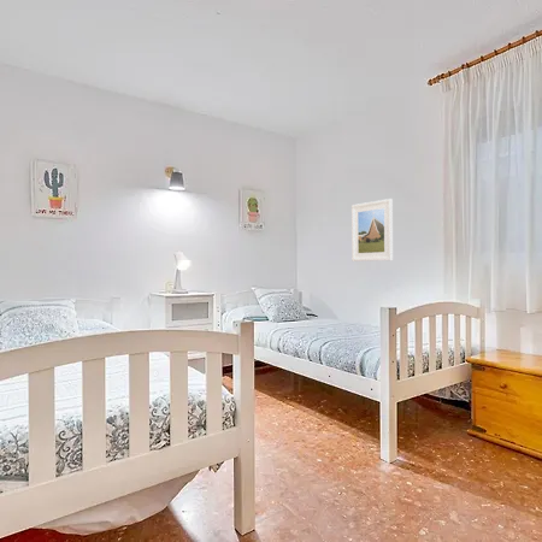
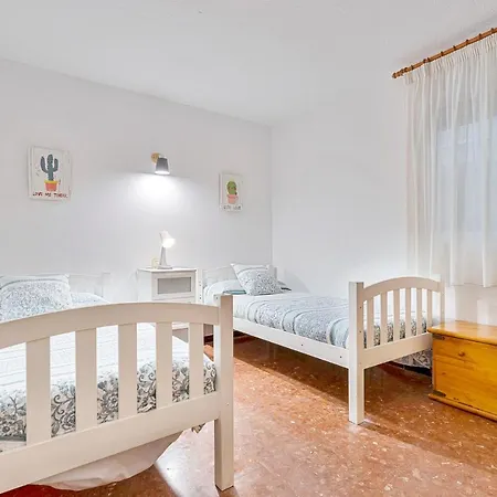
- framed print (371, 231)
